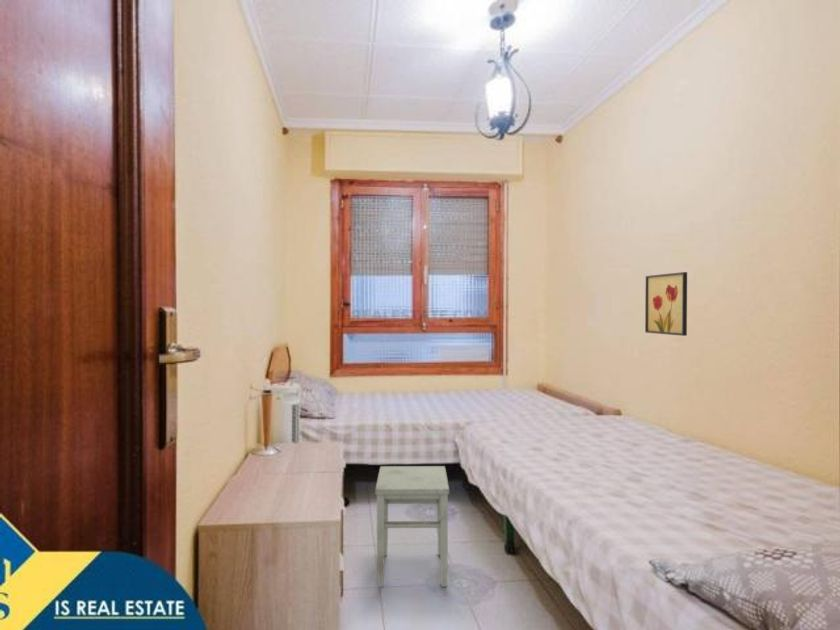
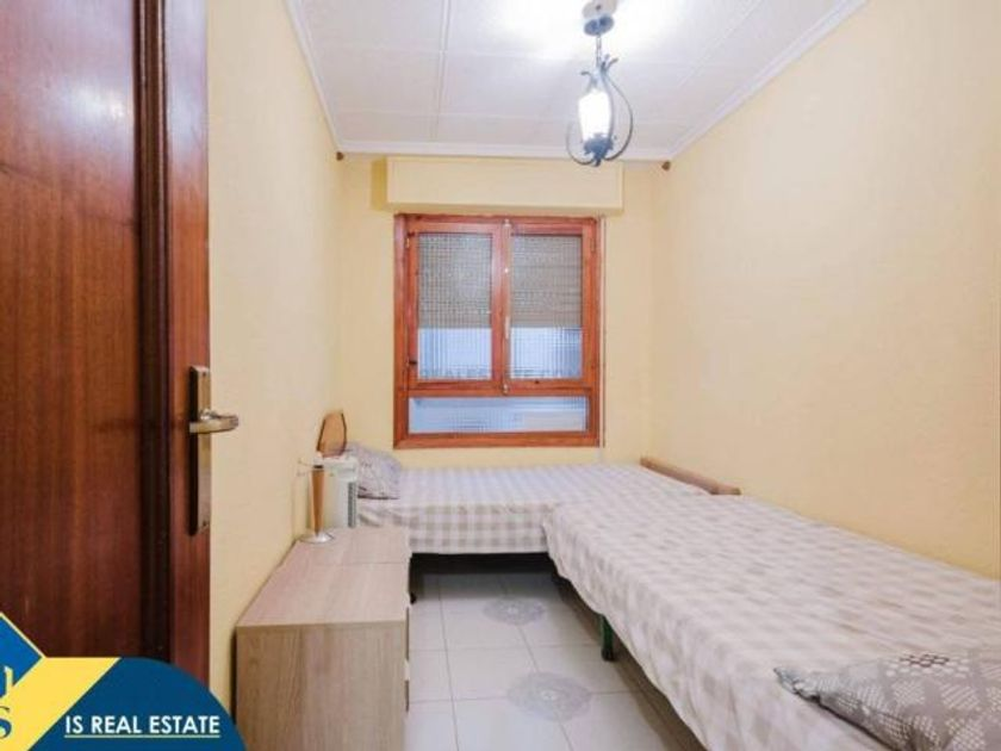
- wall art (666, 304)
- stool (412, 522)
